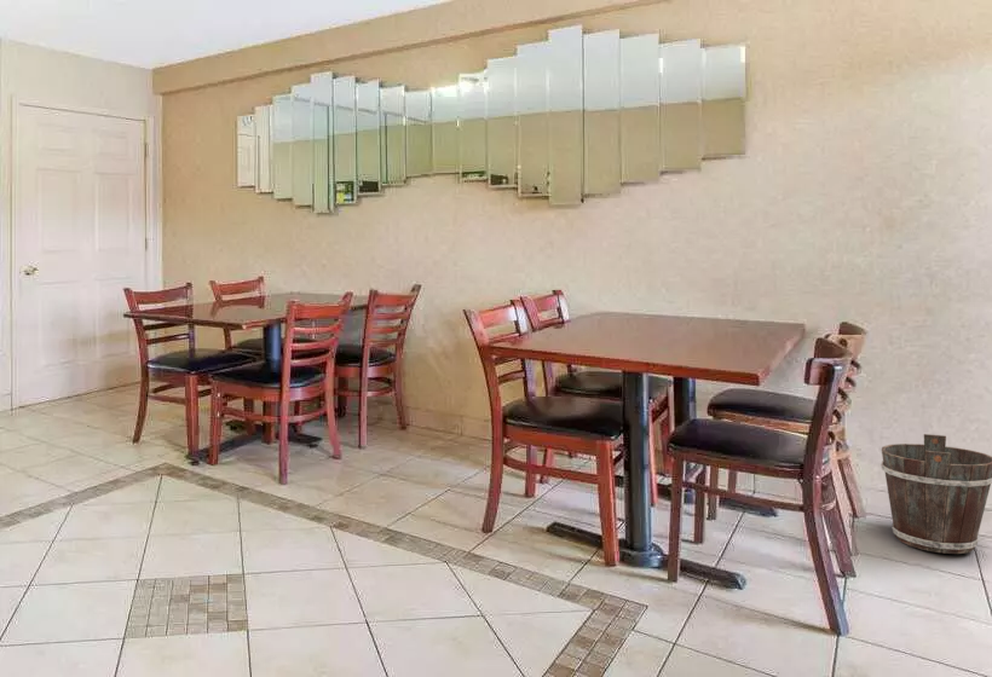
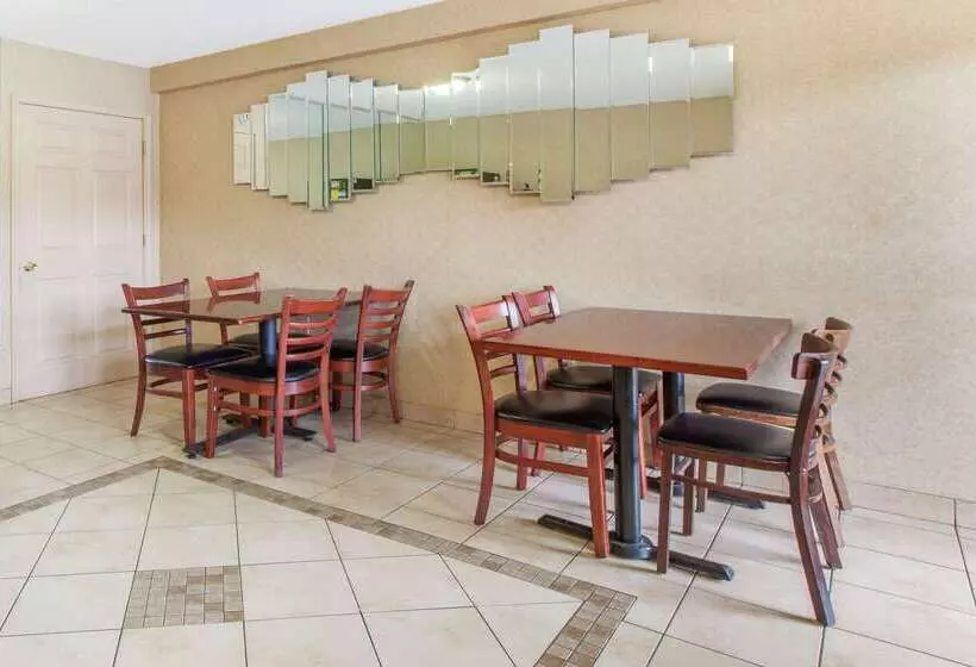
- bucket (935, 492)
